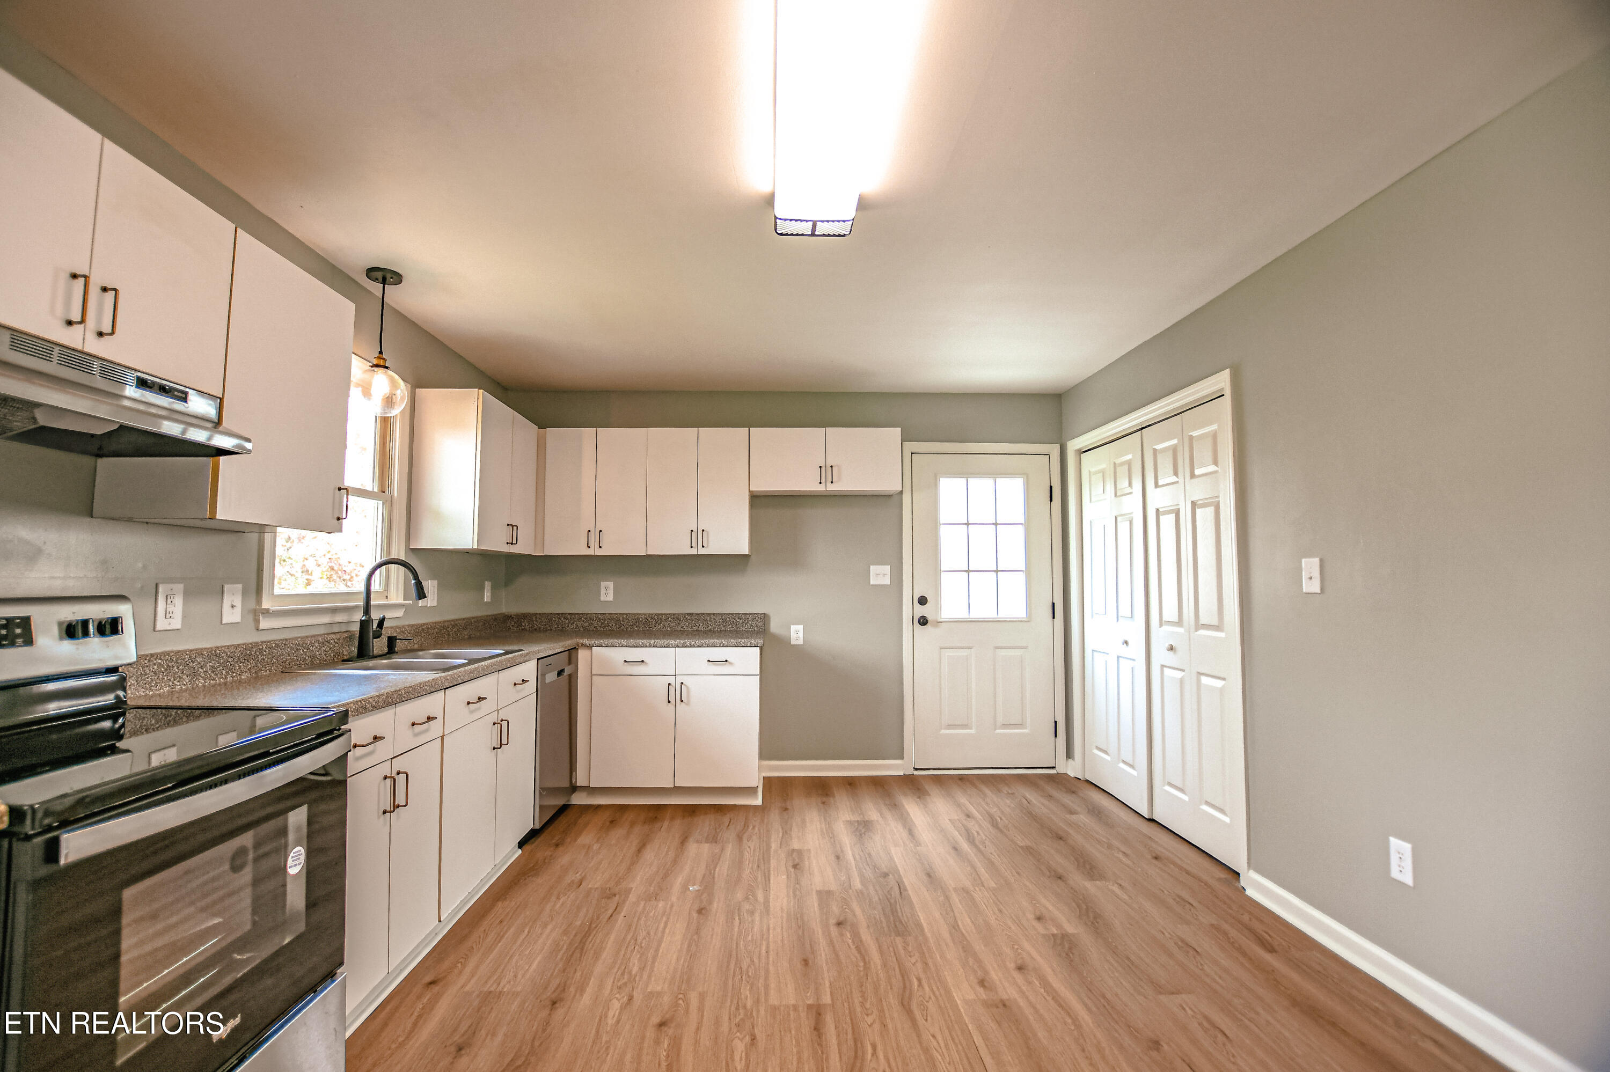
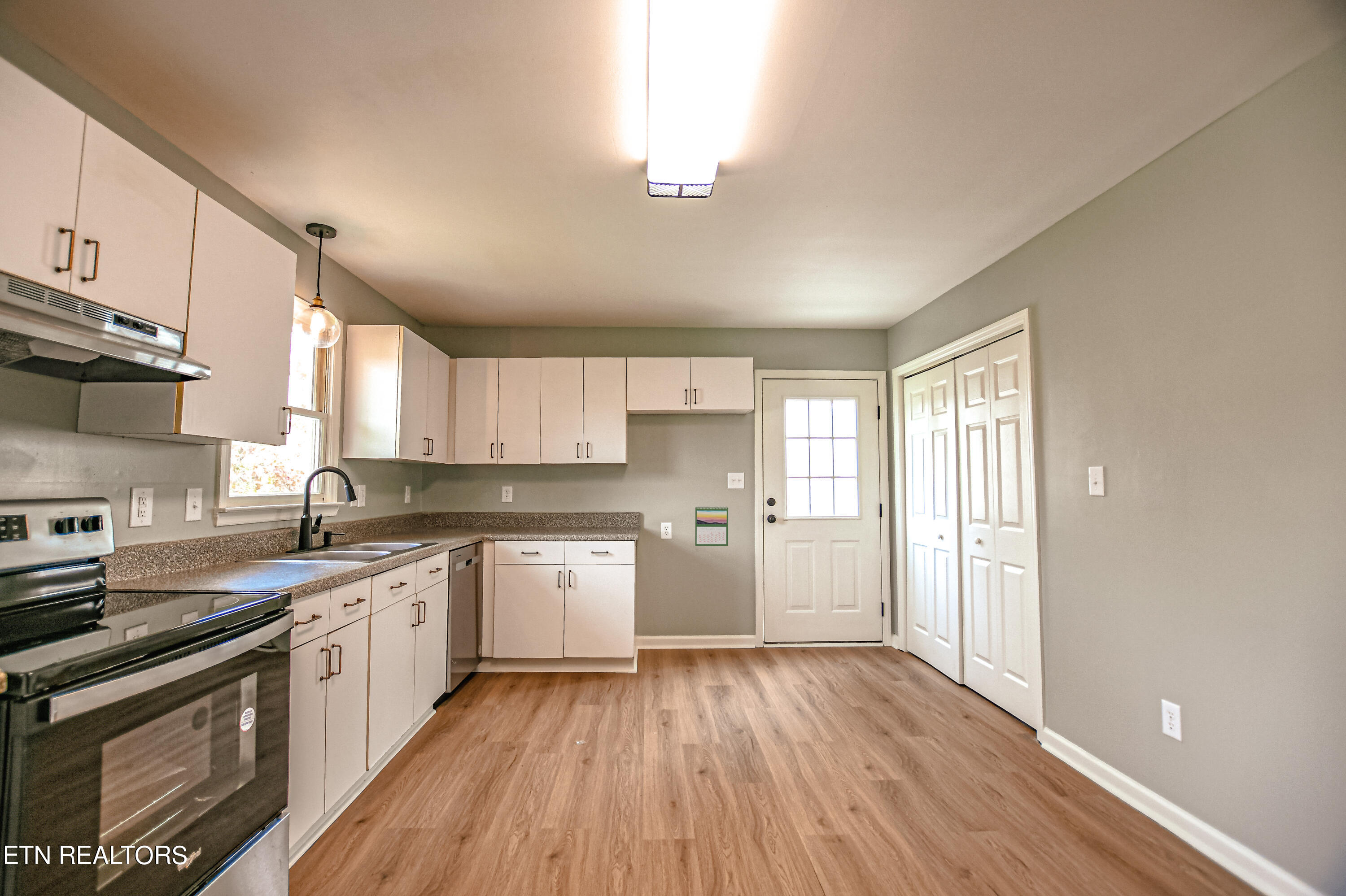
+ calendar (712, 526)
